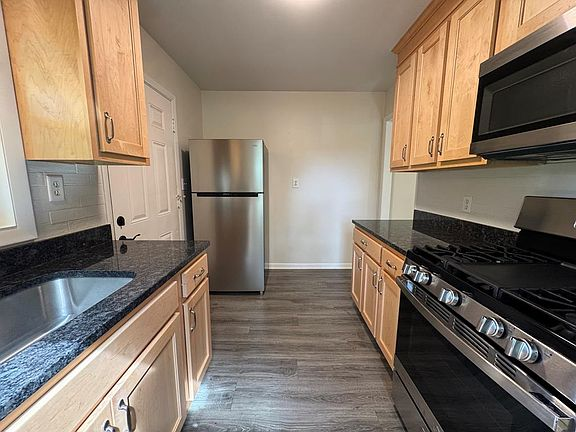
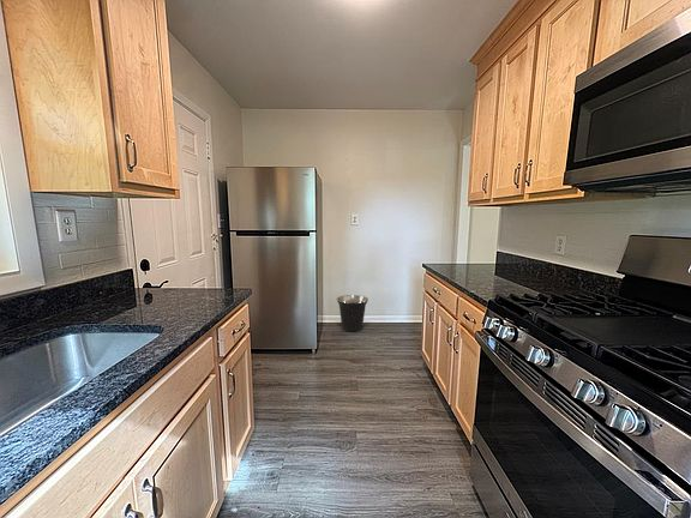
+ trash can (351, 313)
